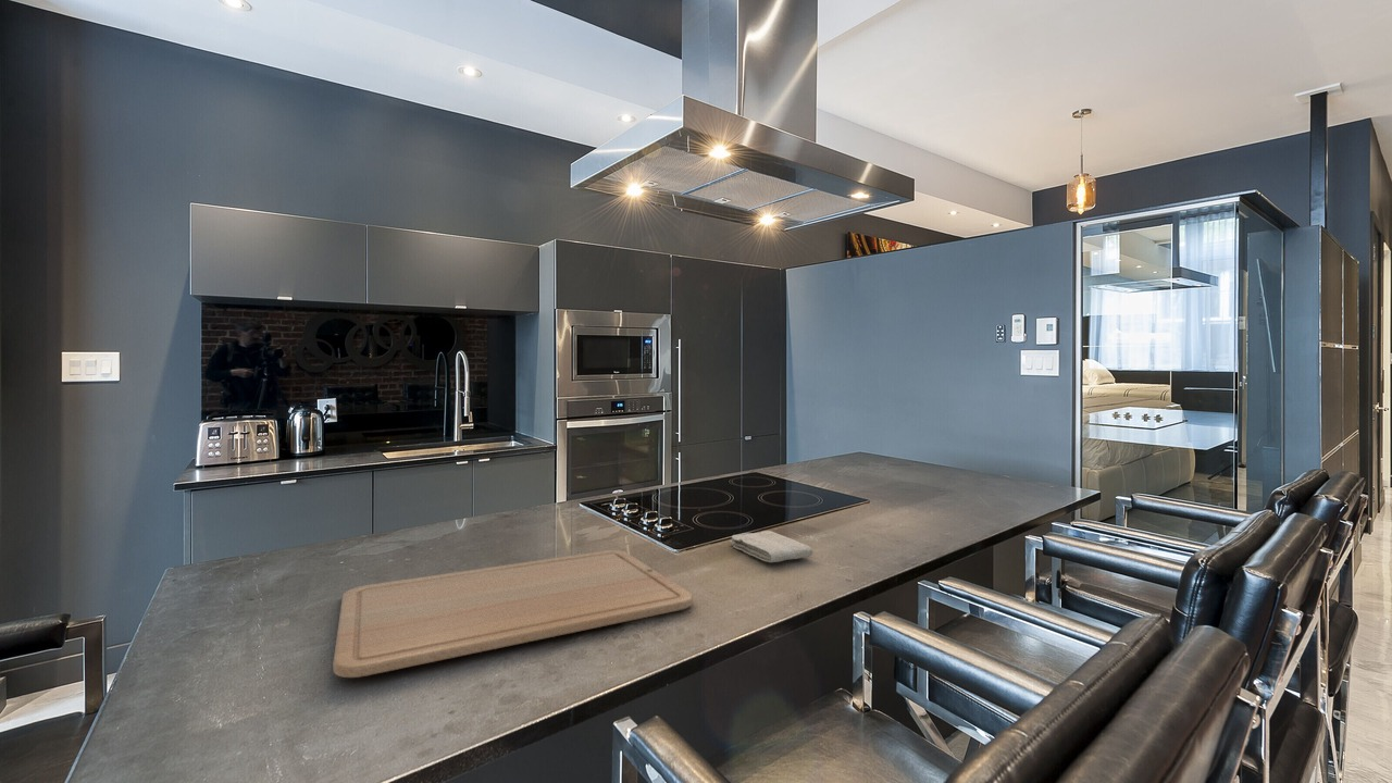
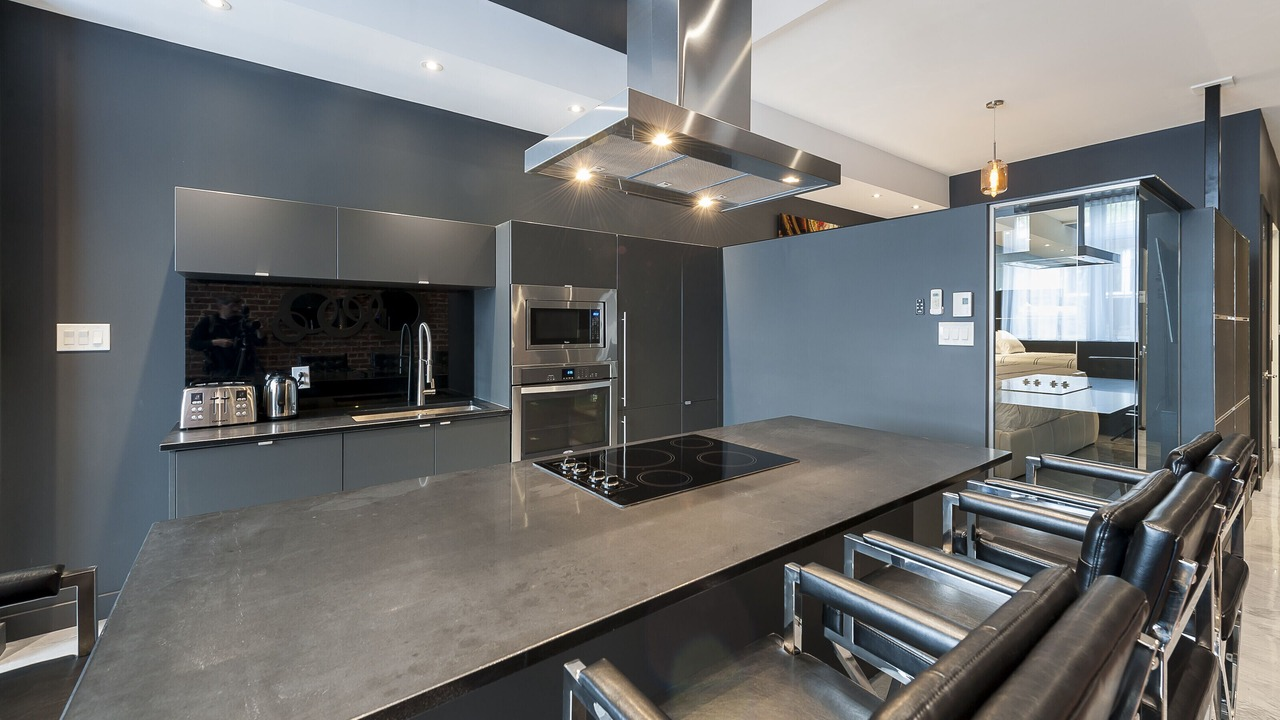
- chopping board (517, 596)
- washcloth (769, 545)
